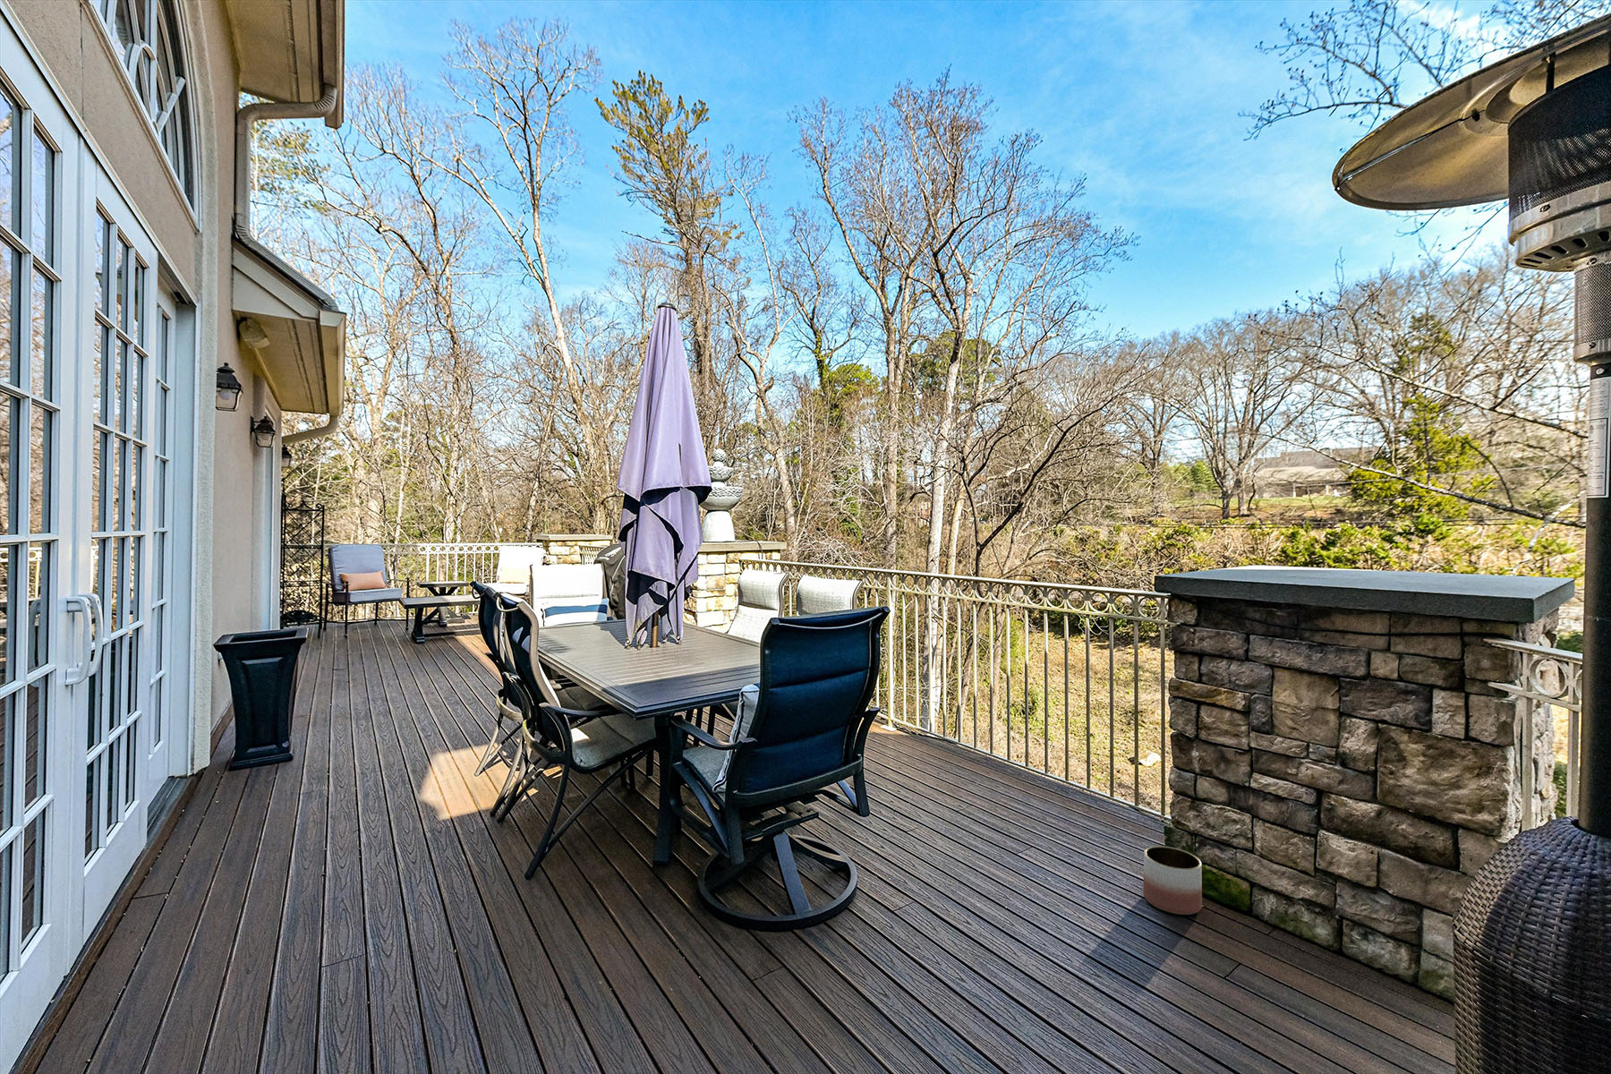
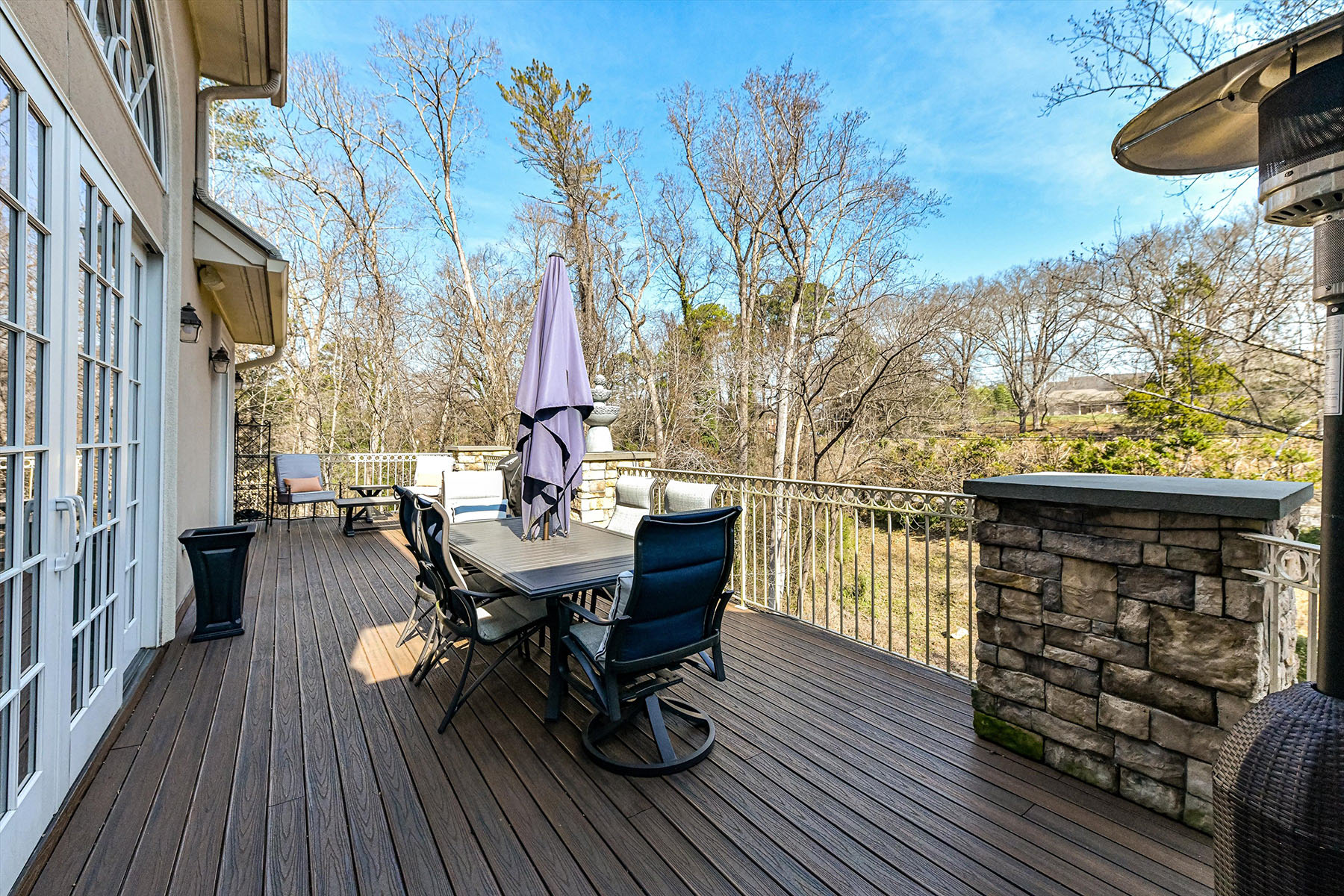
- planter (1171, 880)
